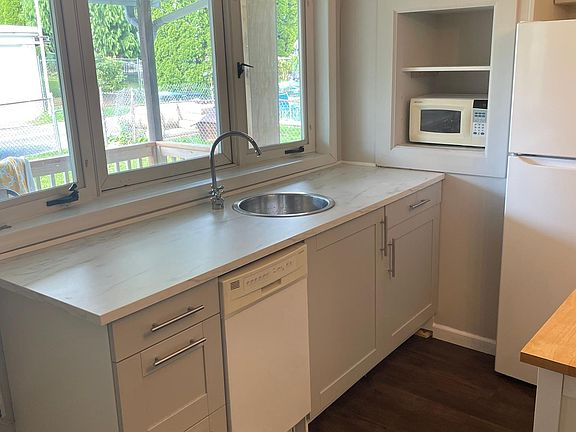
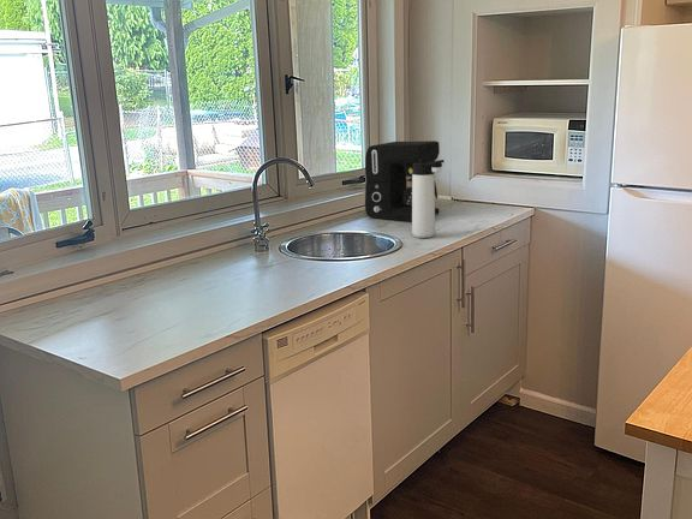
+ thermos bottle (428, 198)
+ coffee maker (405, 179)
